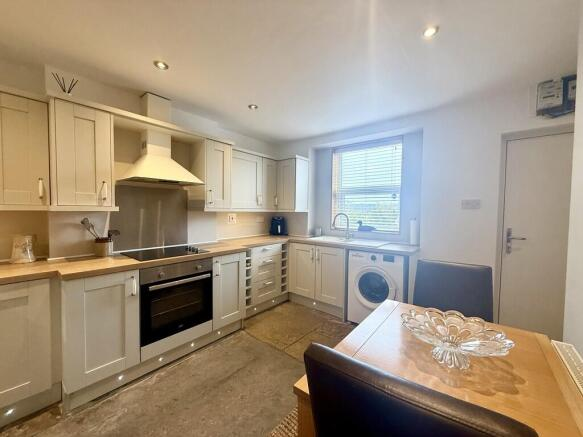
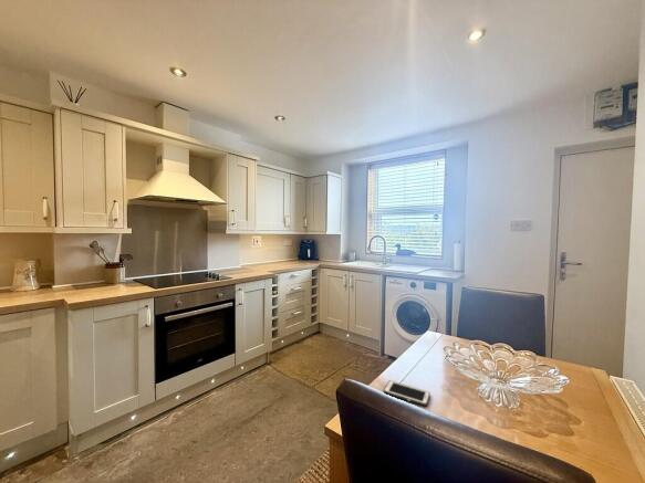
+ cell phone (406, 392)
